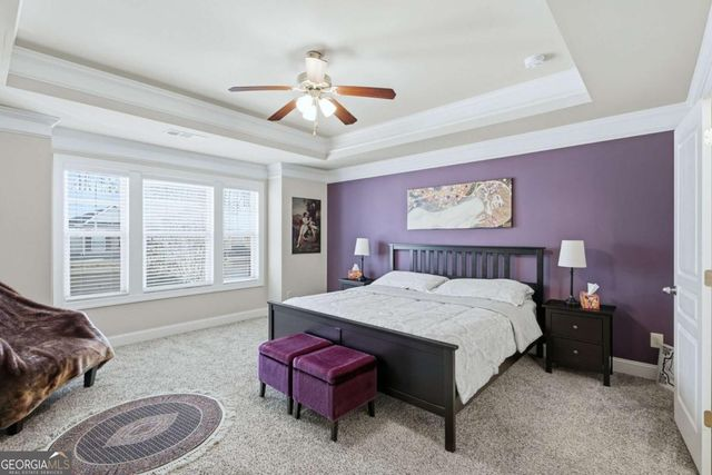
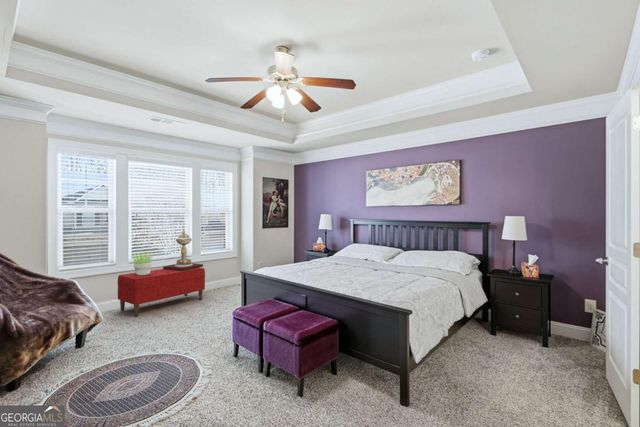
+ decorative urn (183, 247)
+ bench (164, 288)
+ potted plant (142, 263)
